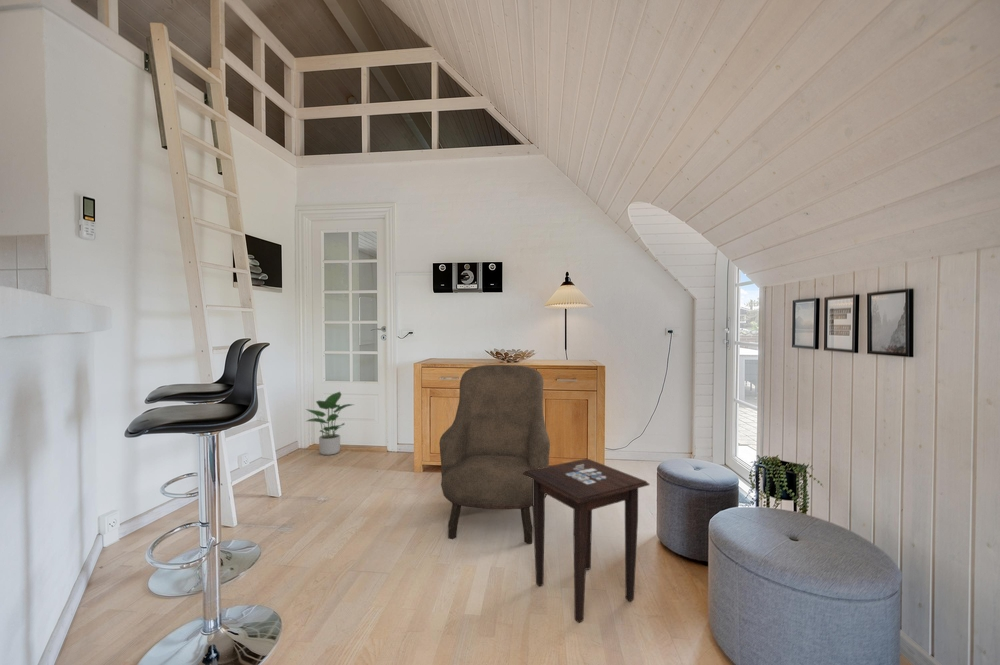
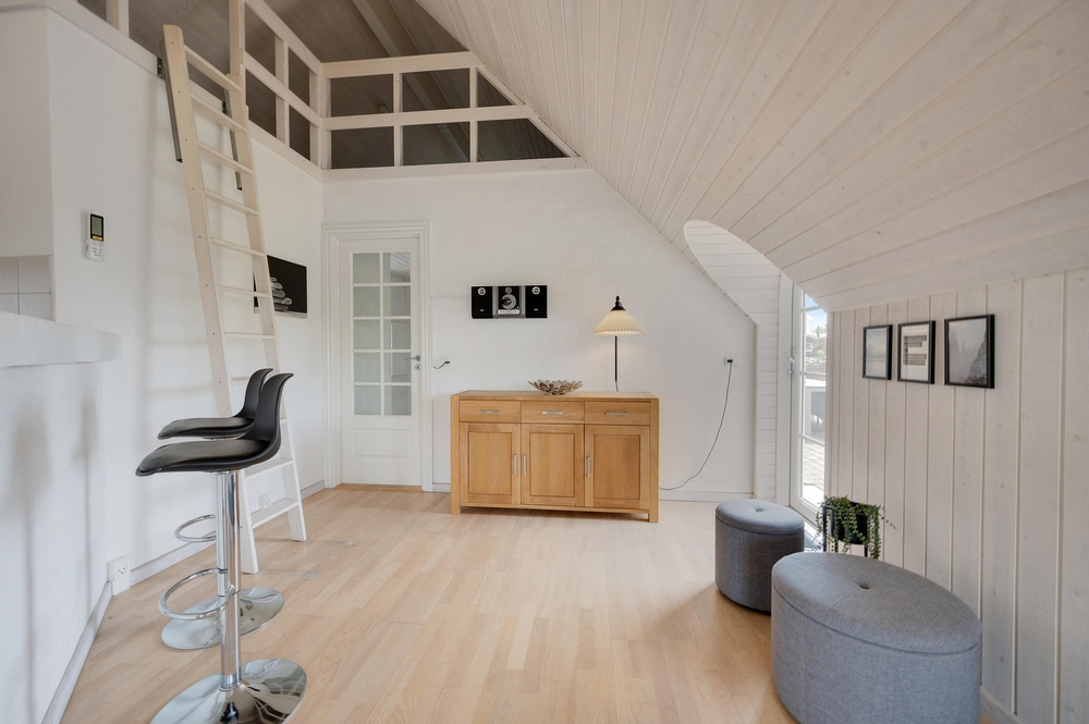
- potted plant (325, 422)
- side table (583, 531)
- armchair (497, 442)
